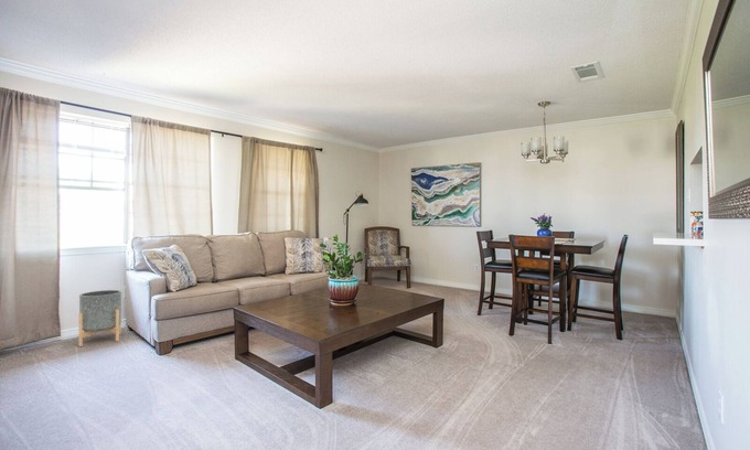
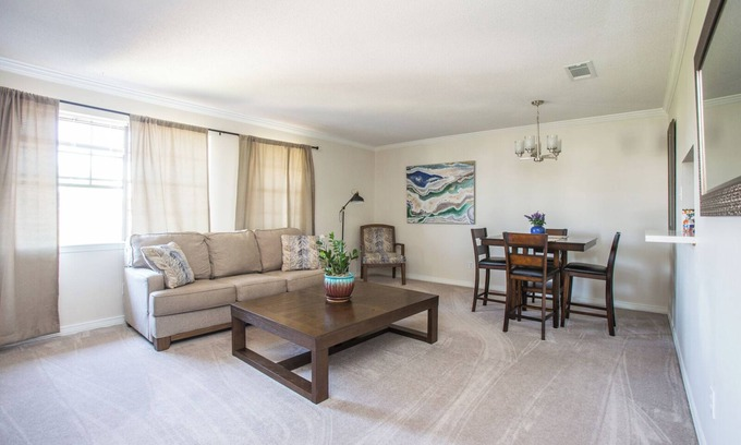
- planter (100, 315)
